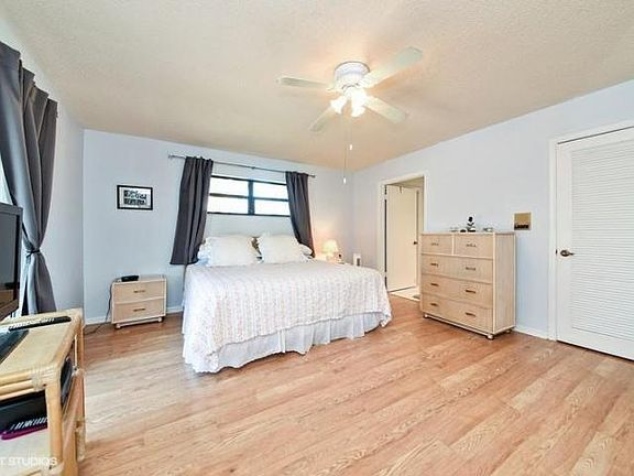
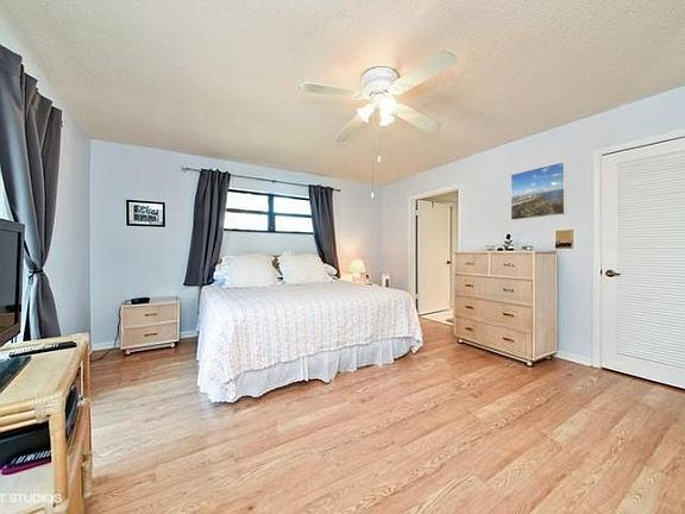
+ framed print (536, 193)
